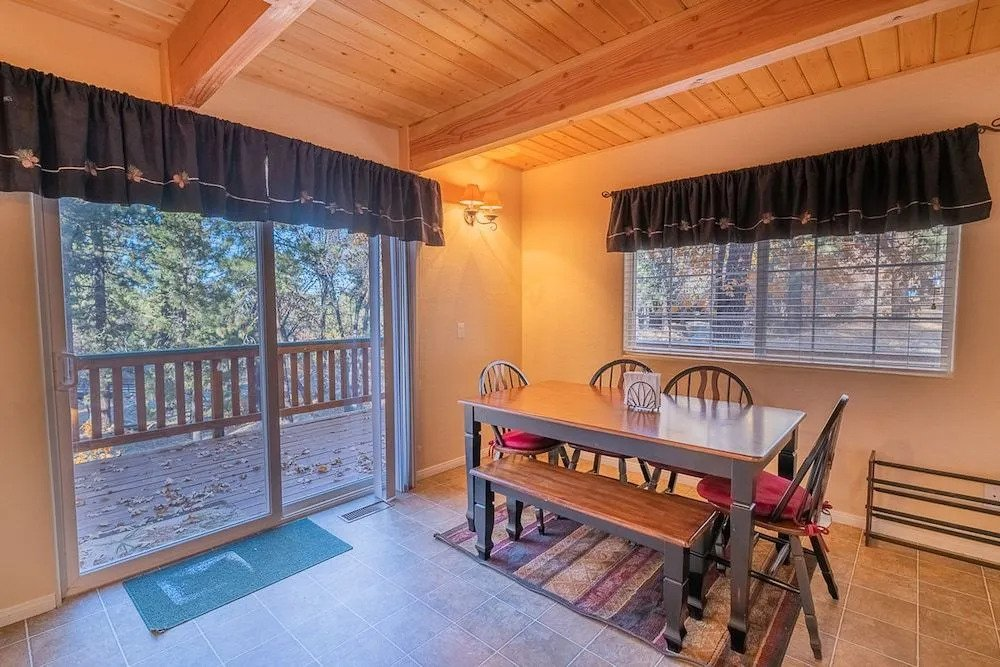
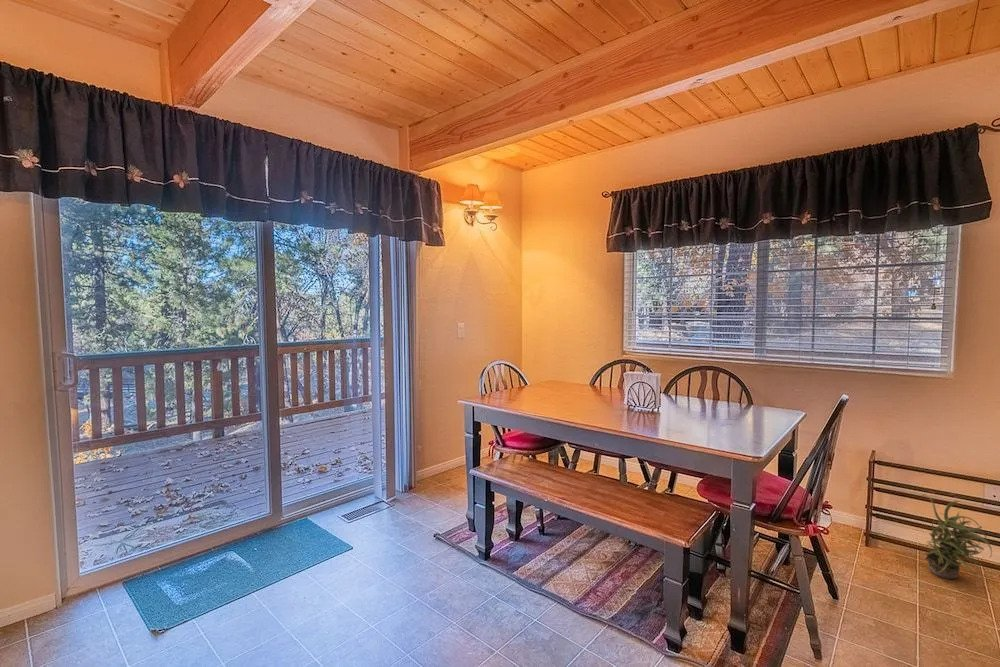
+ potted plant (952, 540)
